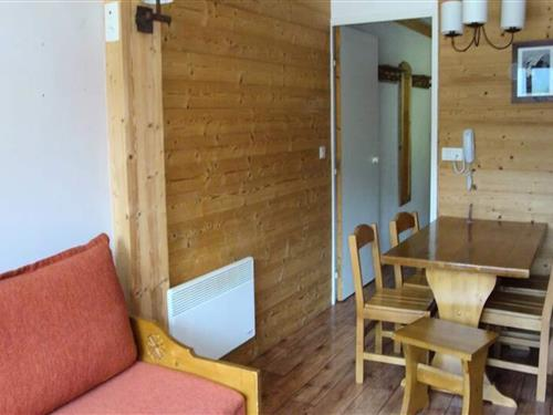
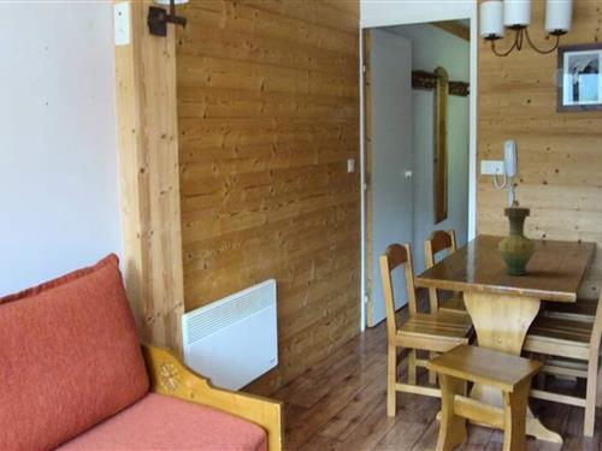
+ vase (515, 241)
